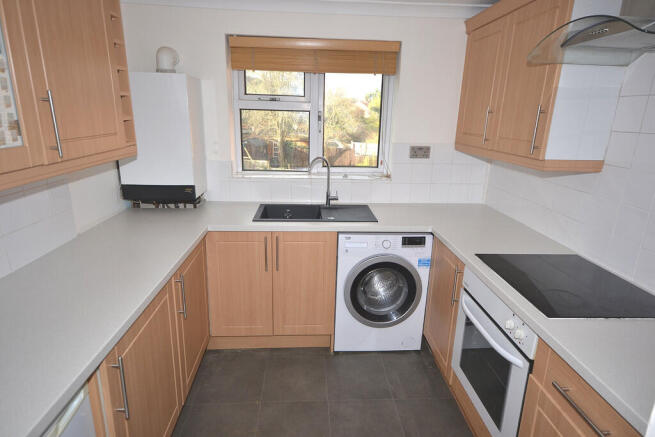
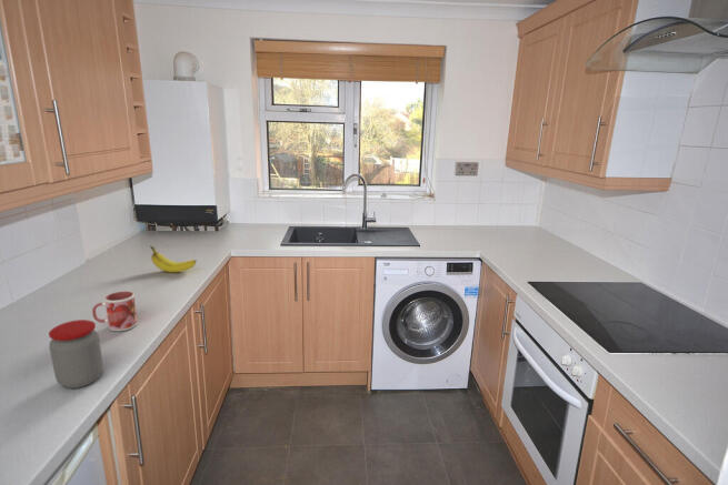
+ fruit (172, 261)
+ jar (77, 353)
+ mug (114, 311)
